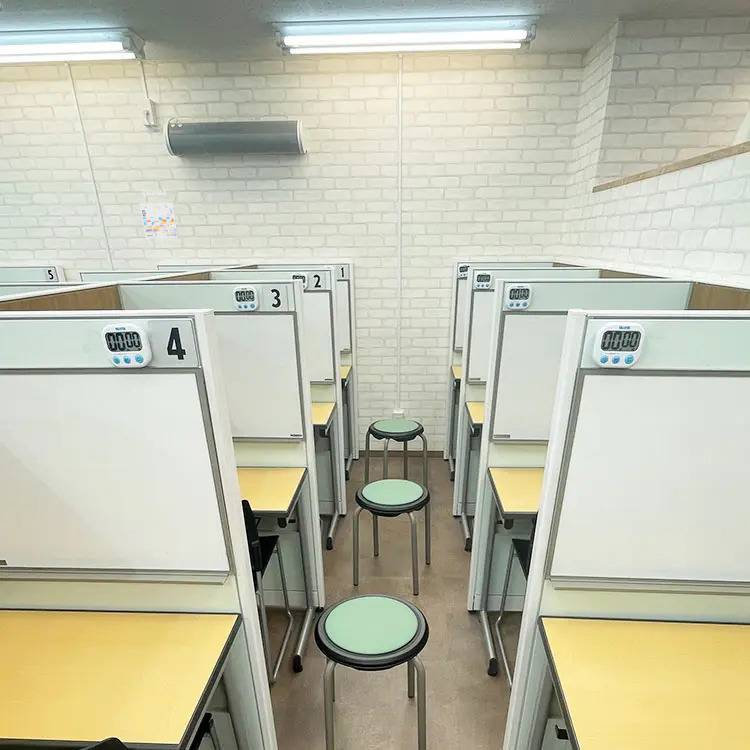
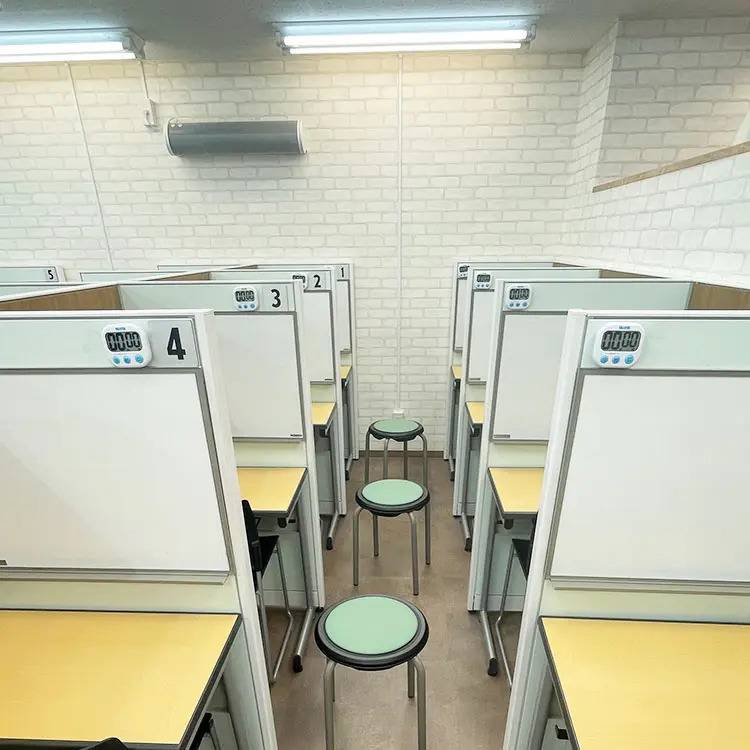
- calendar (158, 214)
